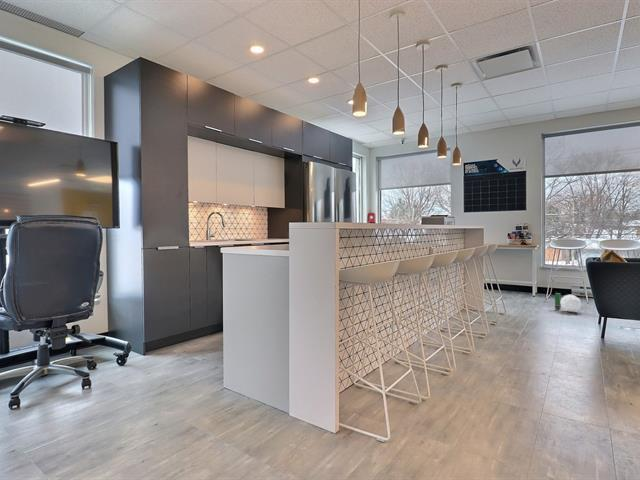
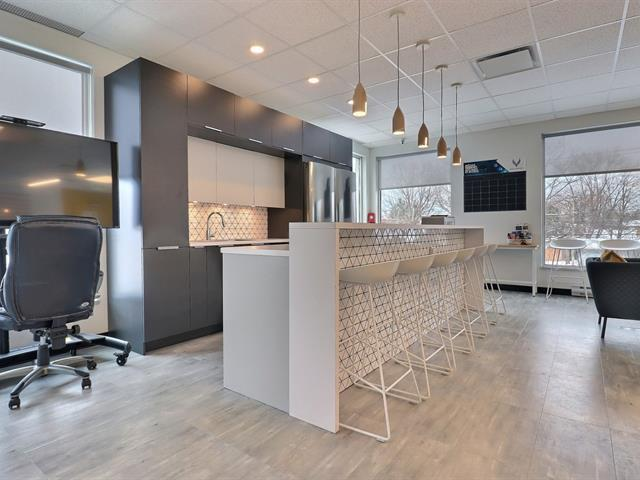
- plant pot (567, 302)
